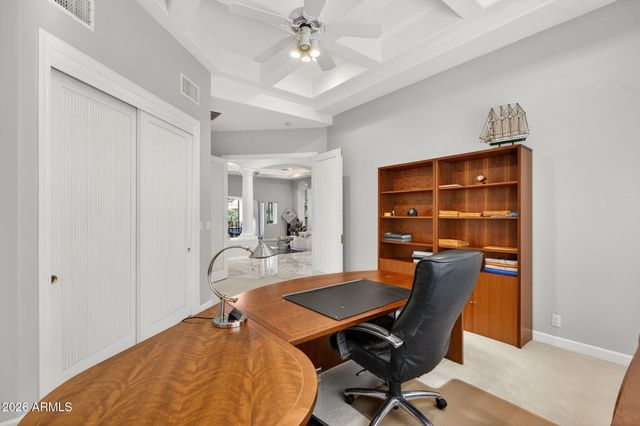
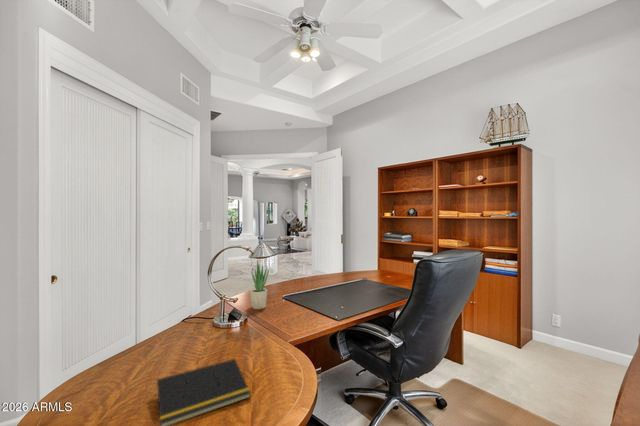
+ notepad (203, 388)
+ potted plant (260, 282)
